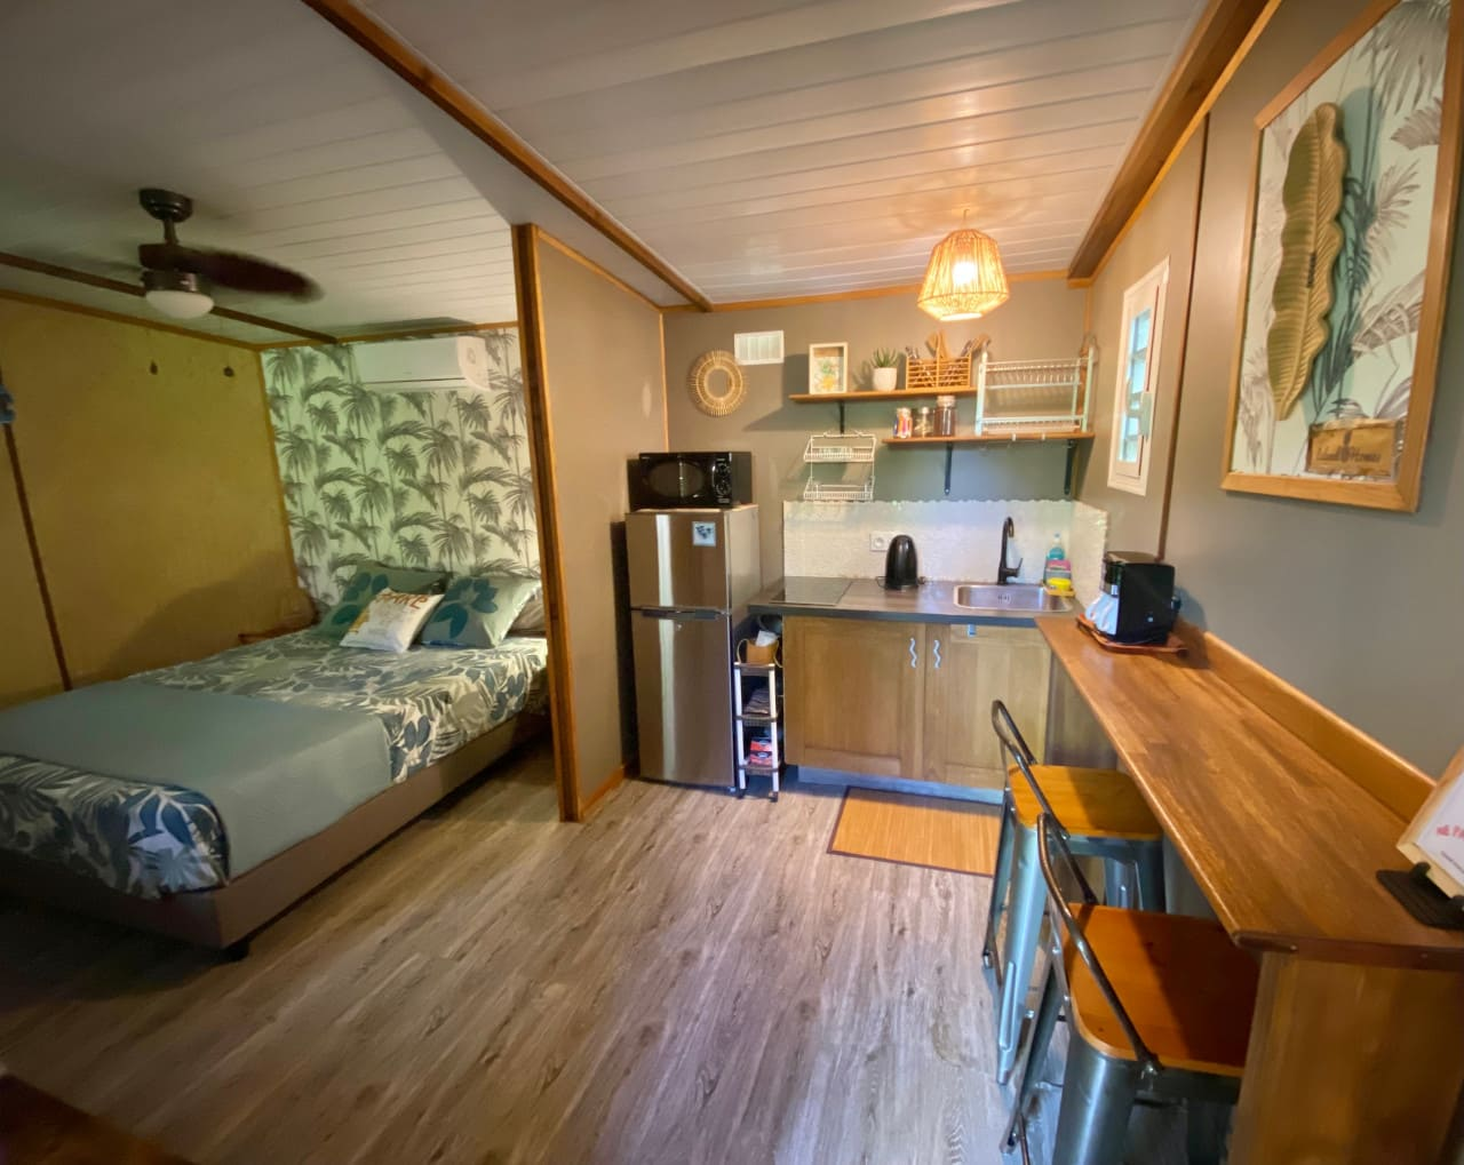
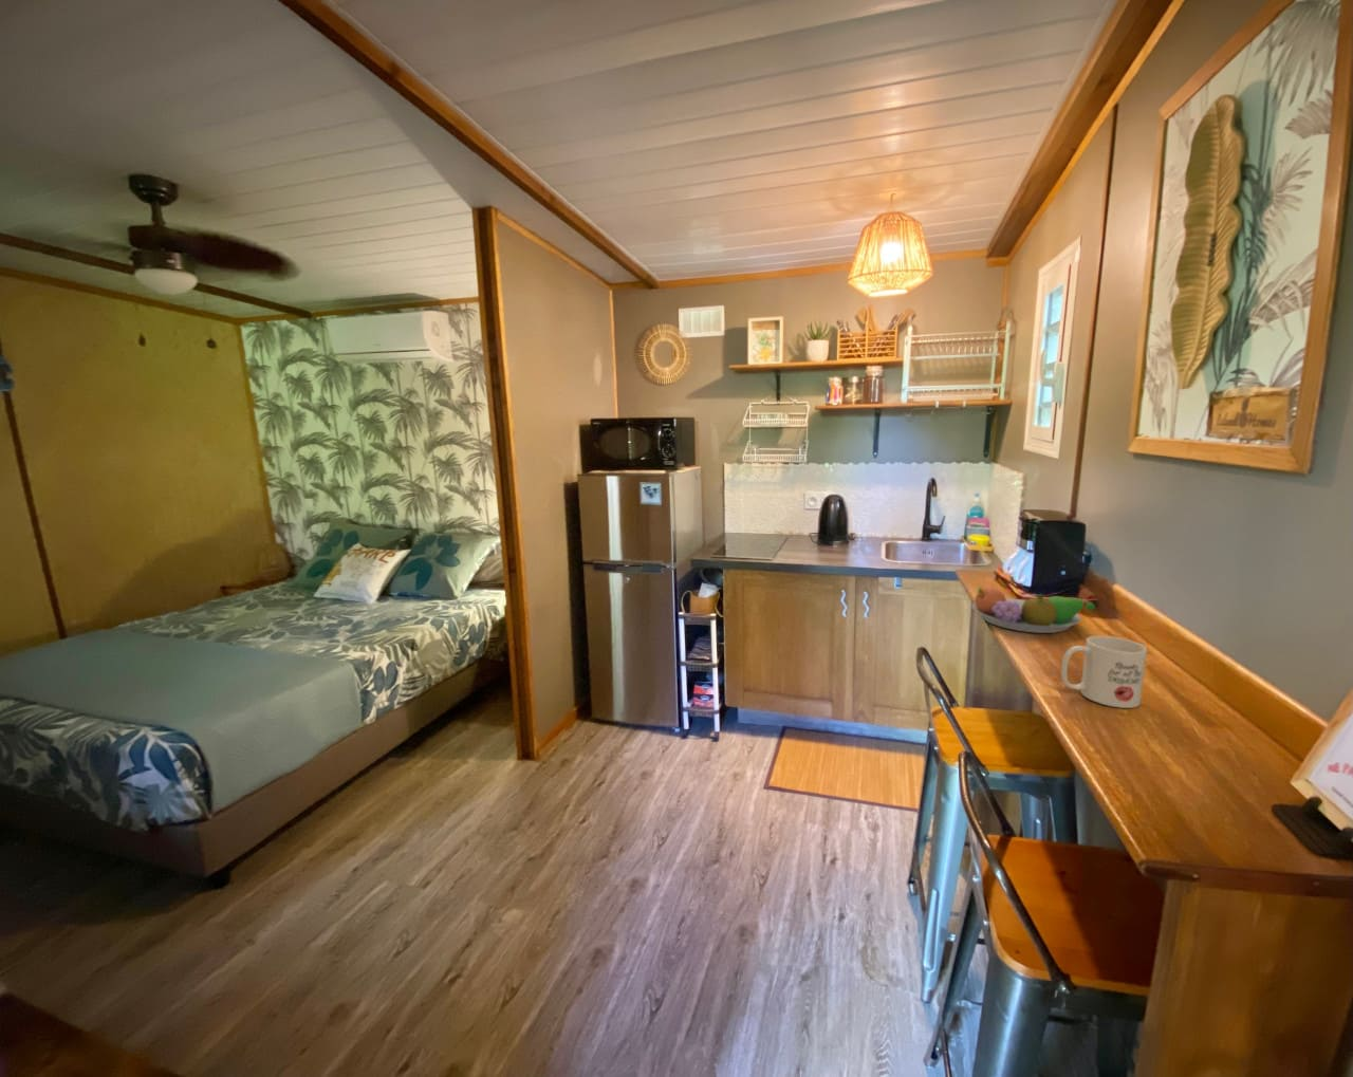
+ mug (1100, 669)
+ fruit bowl (1029, 603)
